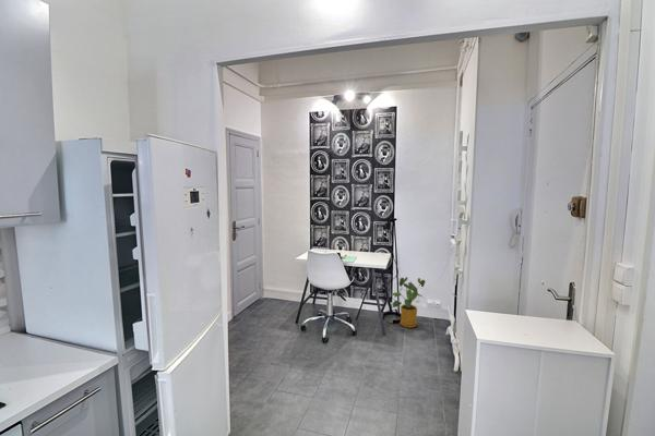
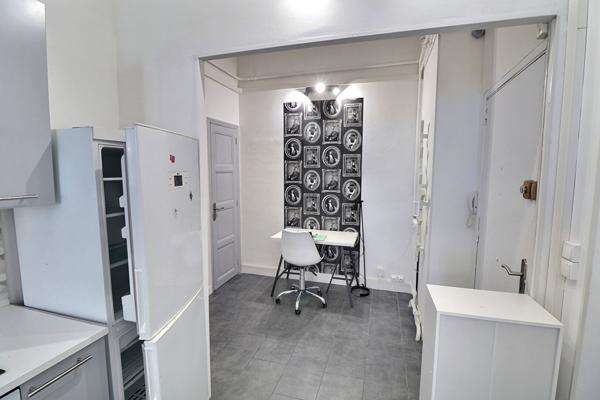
- house plant (407, 302)
